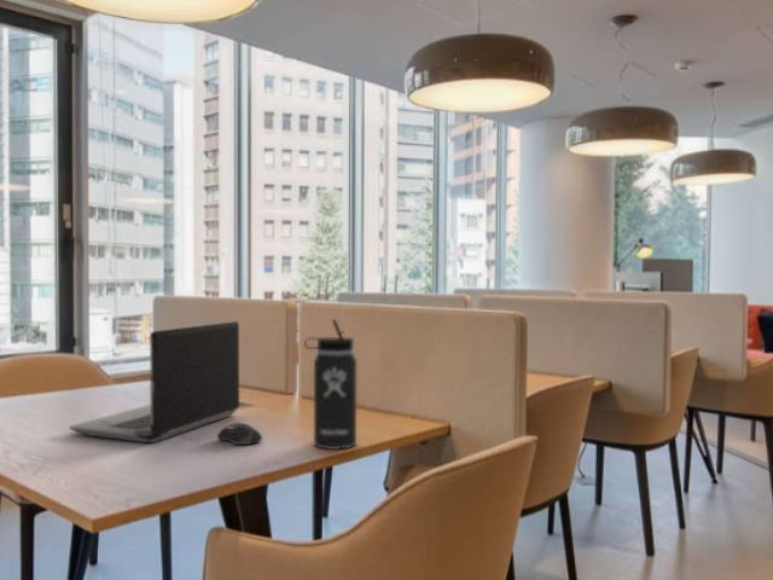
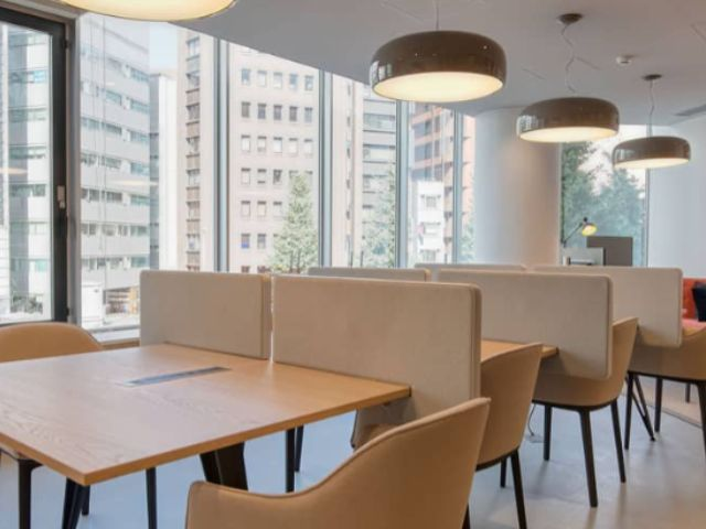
- laptop computer (159, 373)
- computer mouse (238, 431)
- thermos bottle (330, 381)
